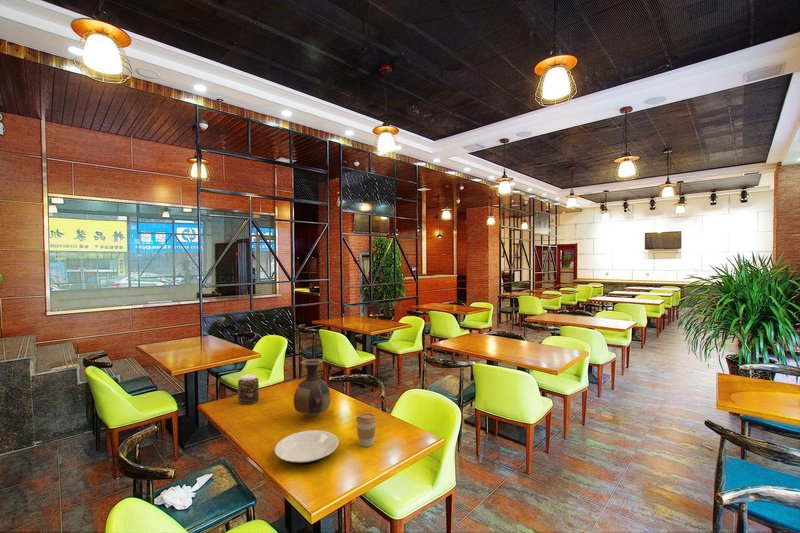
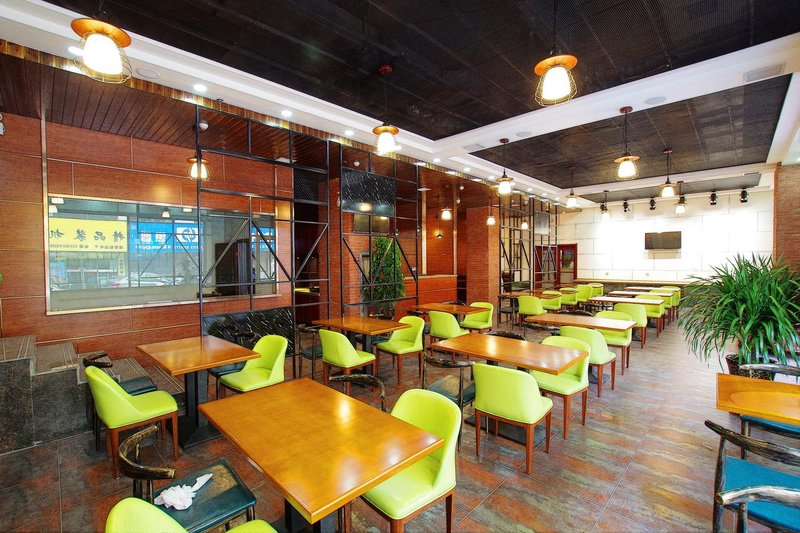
- plate (307, 449)
- vase (312, 388)
- jar (248, 388)
- coffee cup (366, 428)
